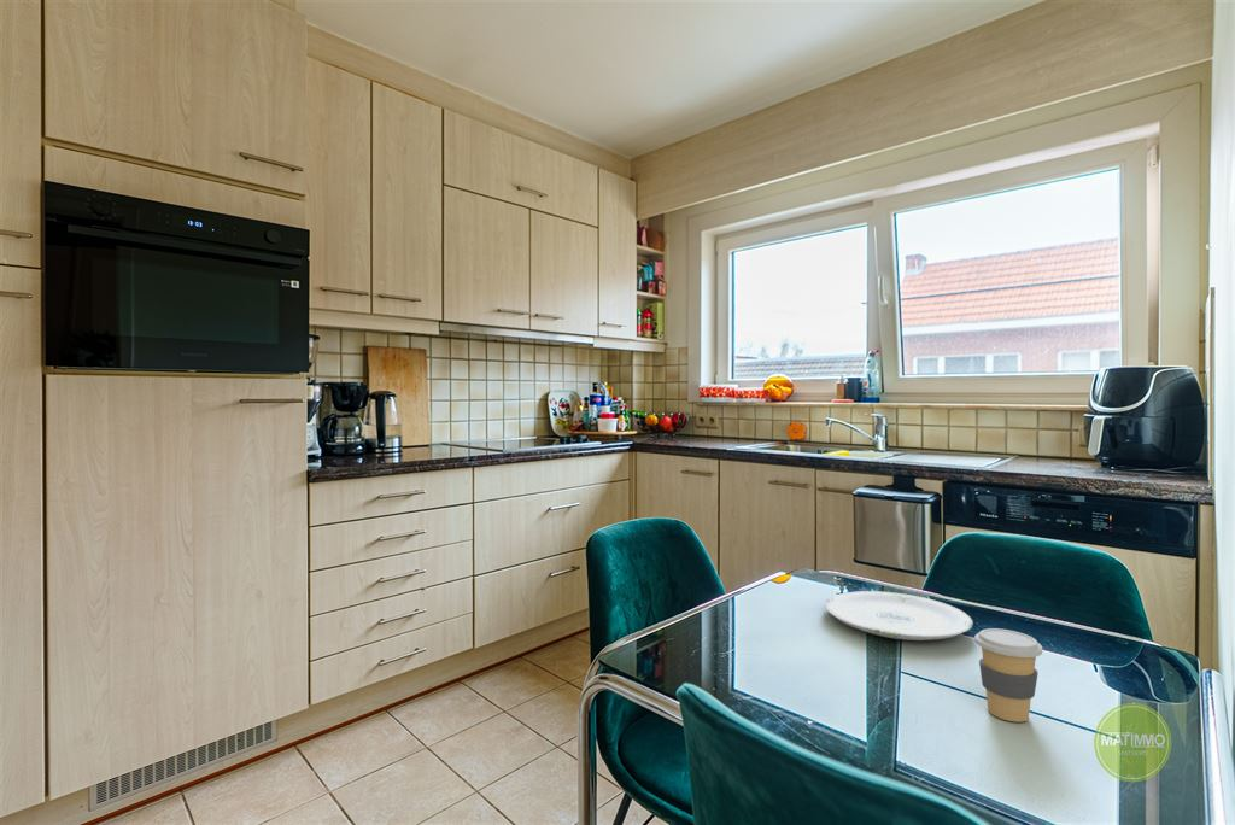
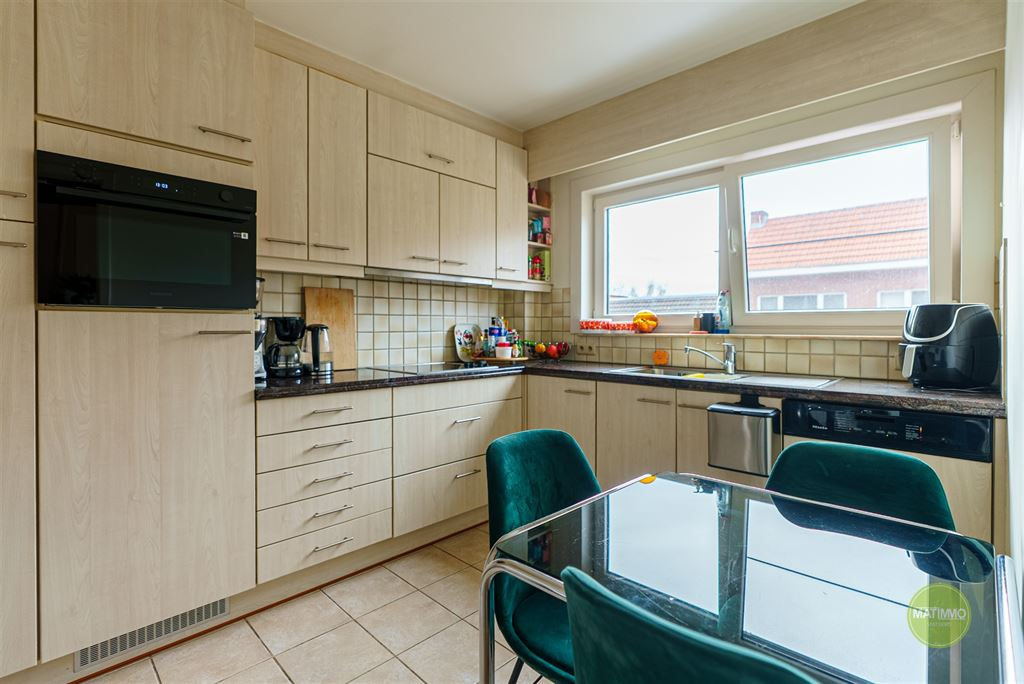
- plate (895, 616)
- coffee cup (1007, 674)
